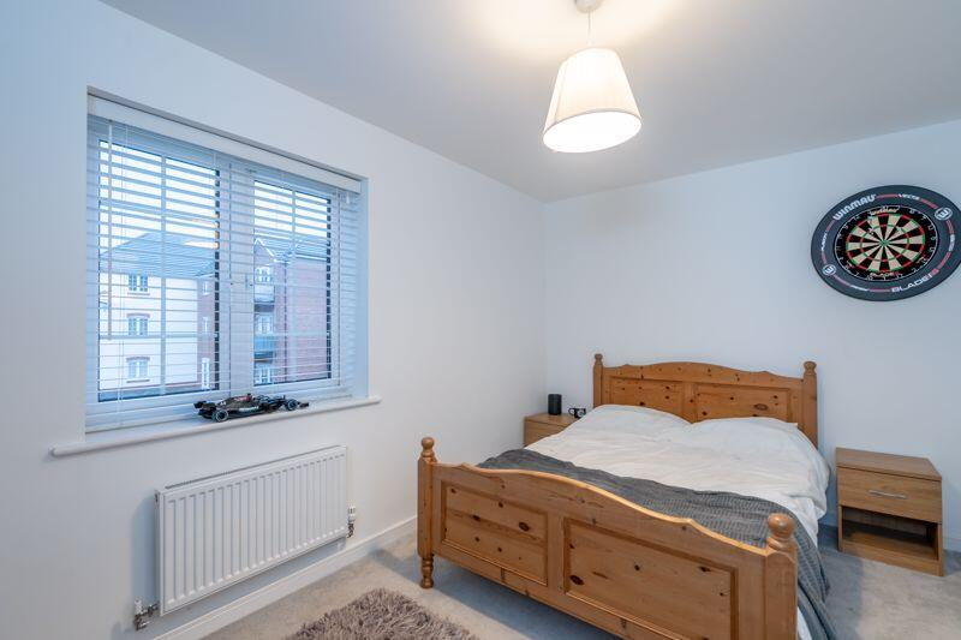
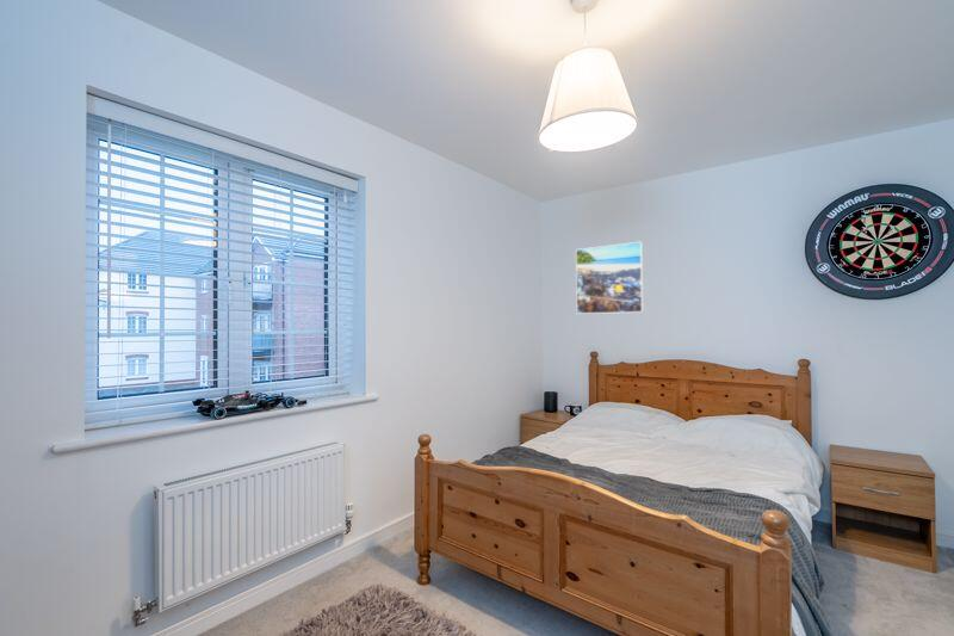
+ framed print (607, 279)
